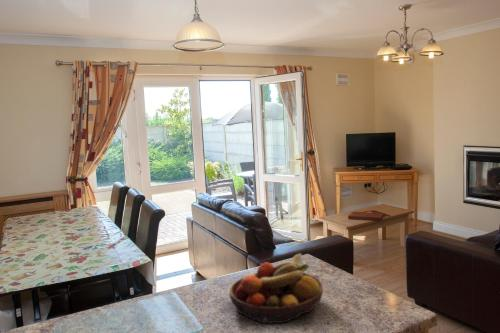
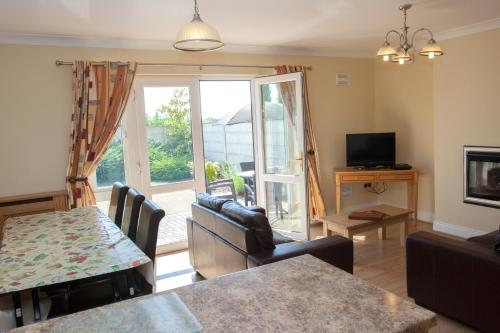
- fruit bowl (275, 282)
